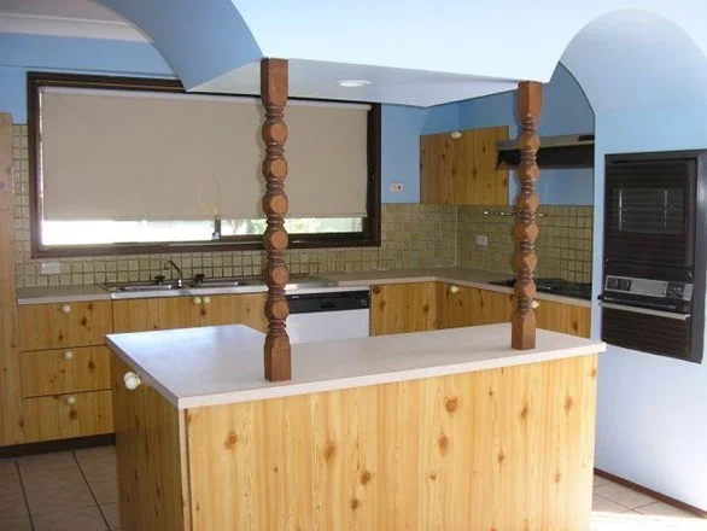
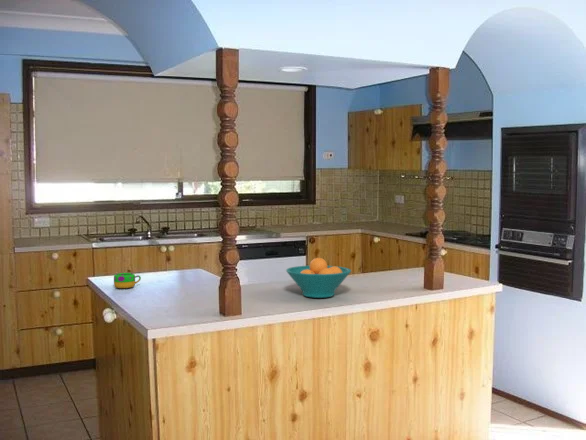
+ mug (127, 280)
+ fruit bowl (318, 276)
